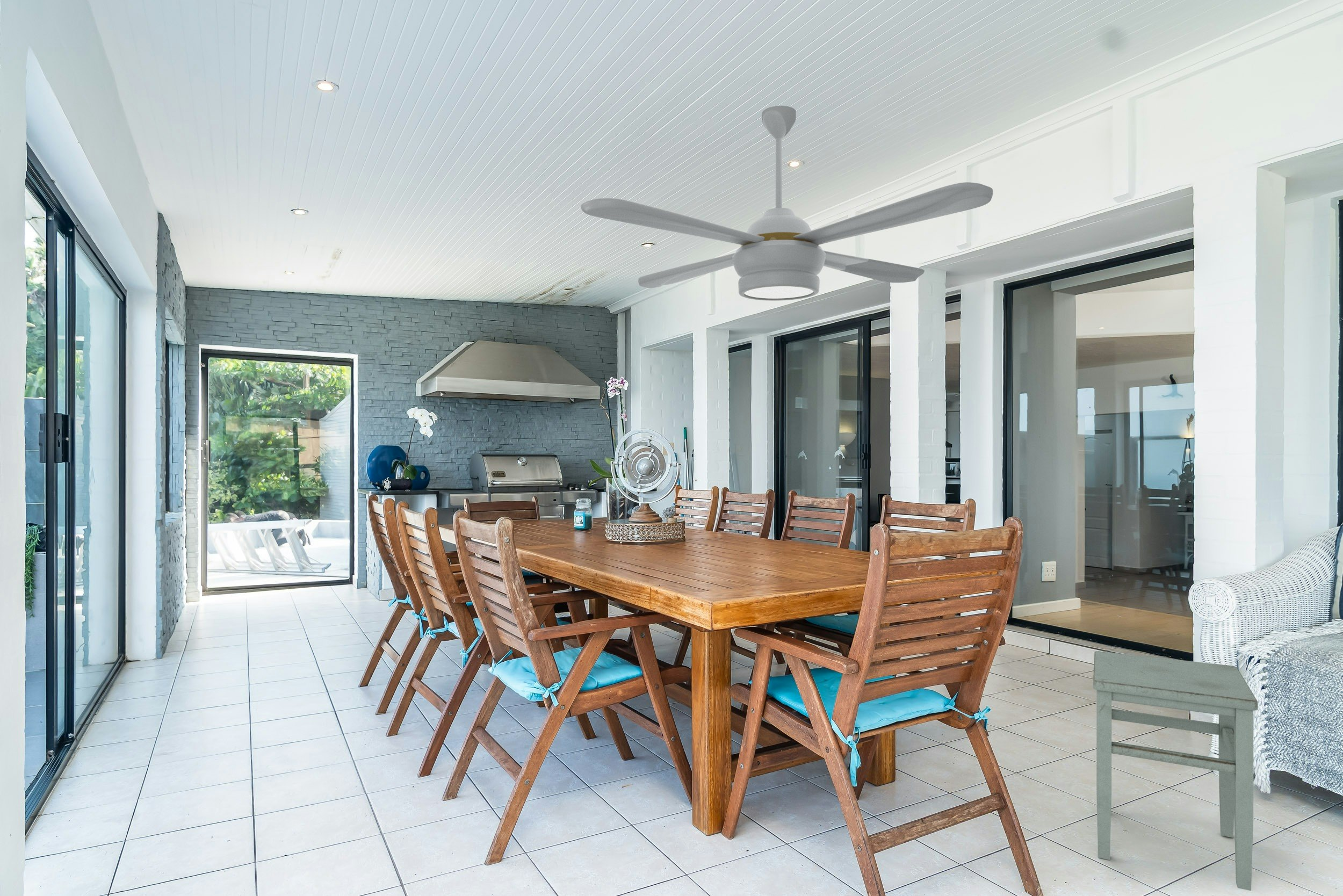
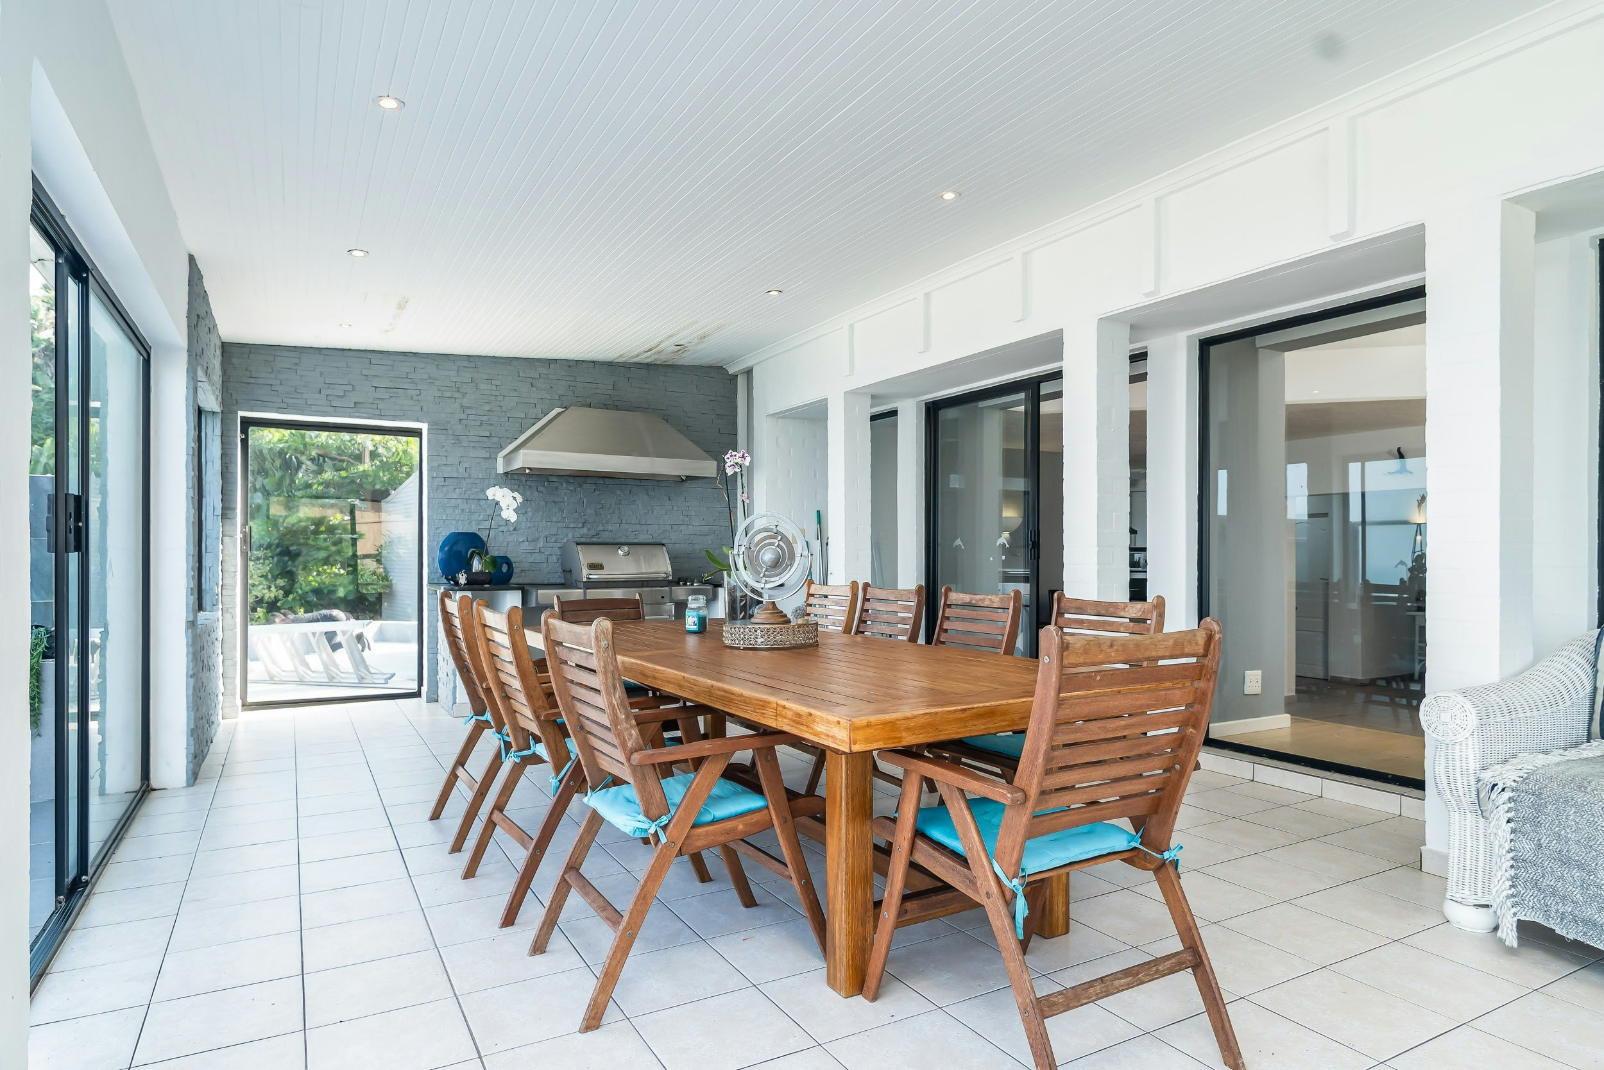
- stool (1167, 759)
- ceiling fan (778, 203)
